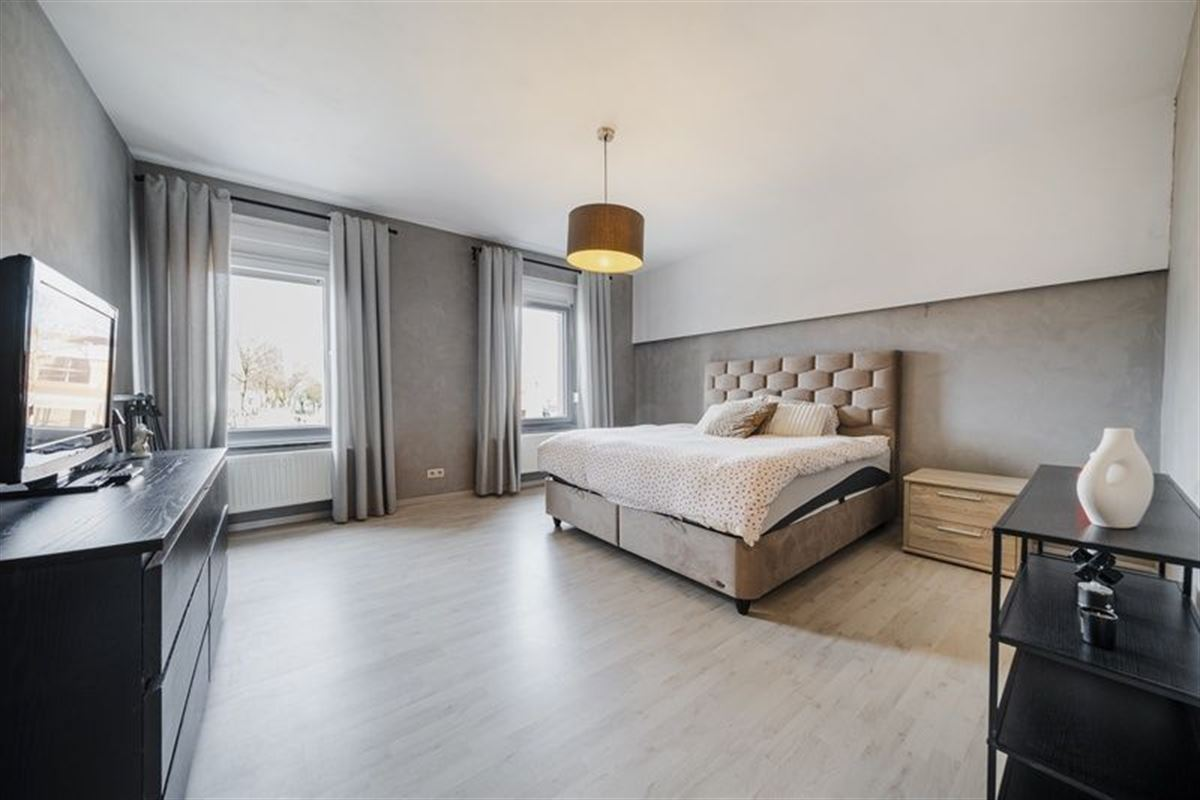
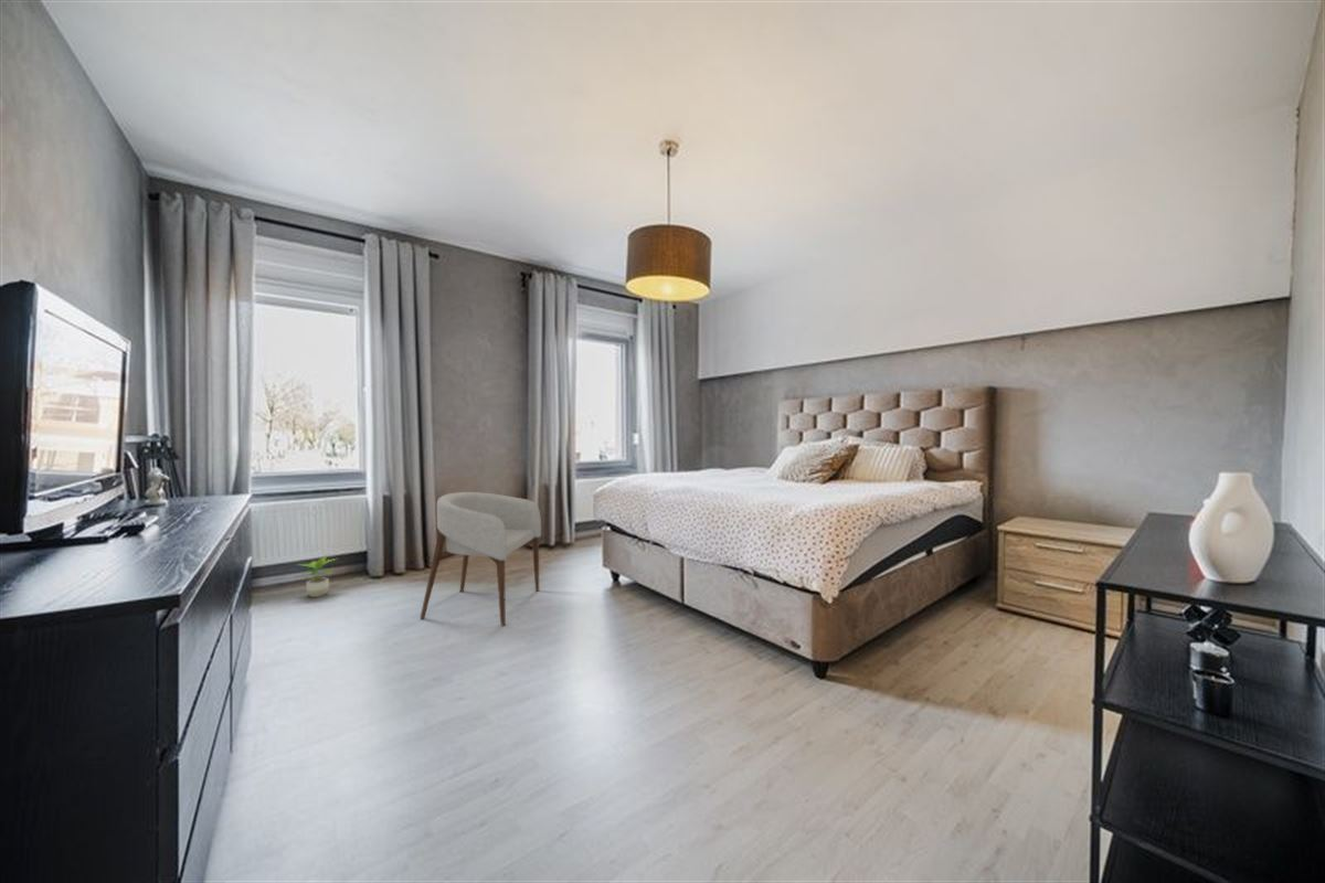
+ potted plant (318, 574)
+ armchair (488, 550)
